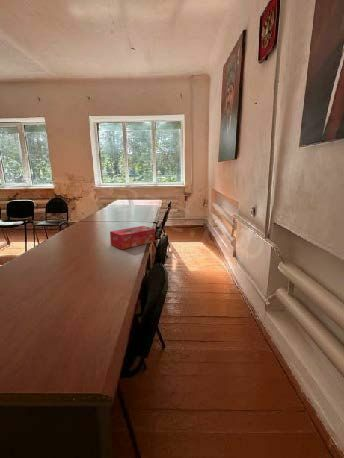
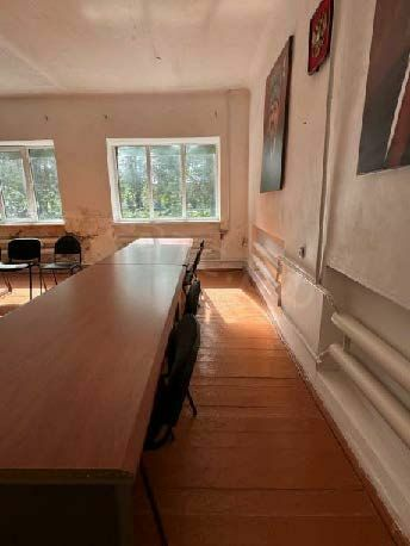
- tissue box (133, 236)
